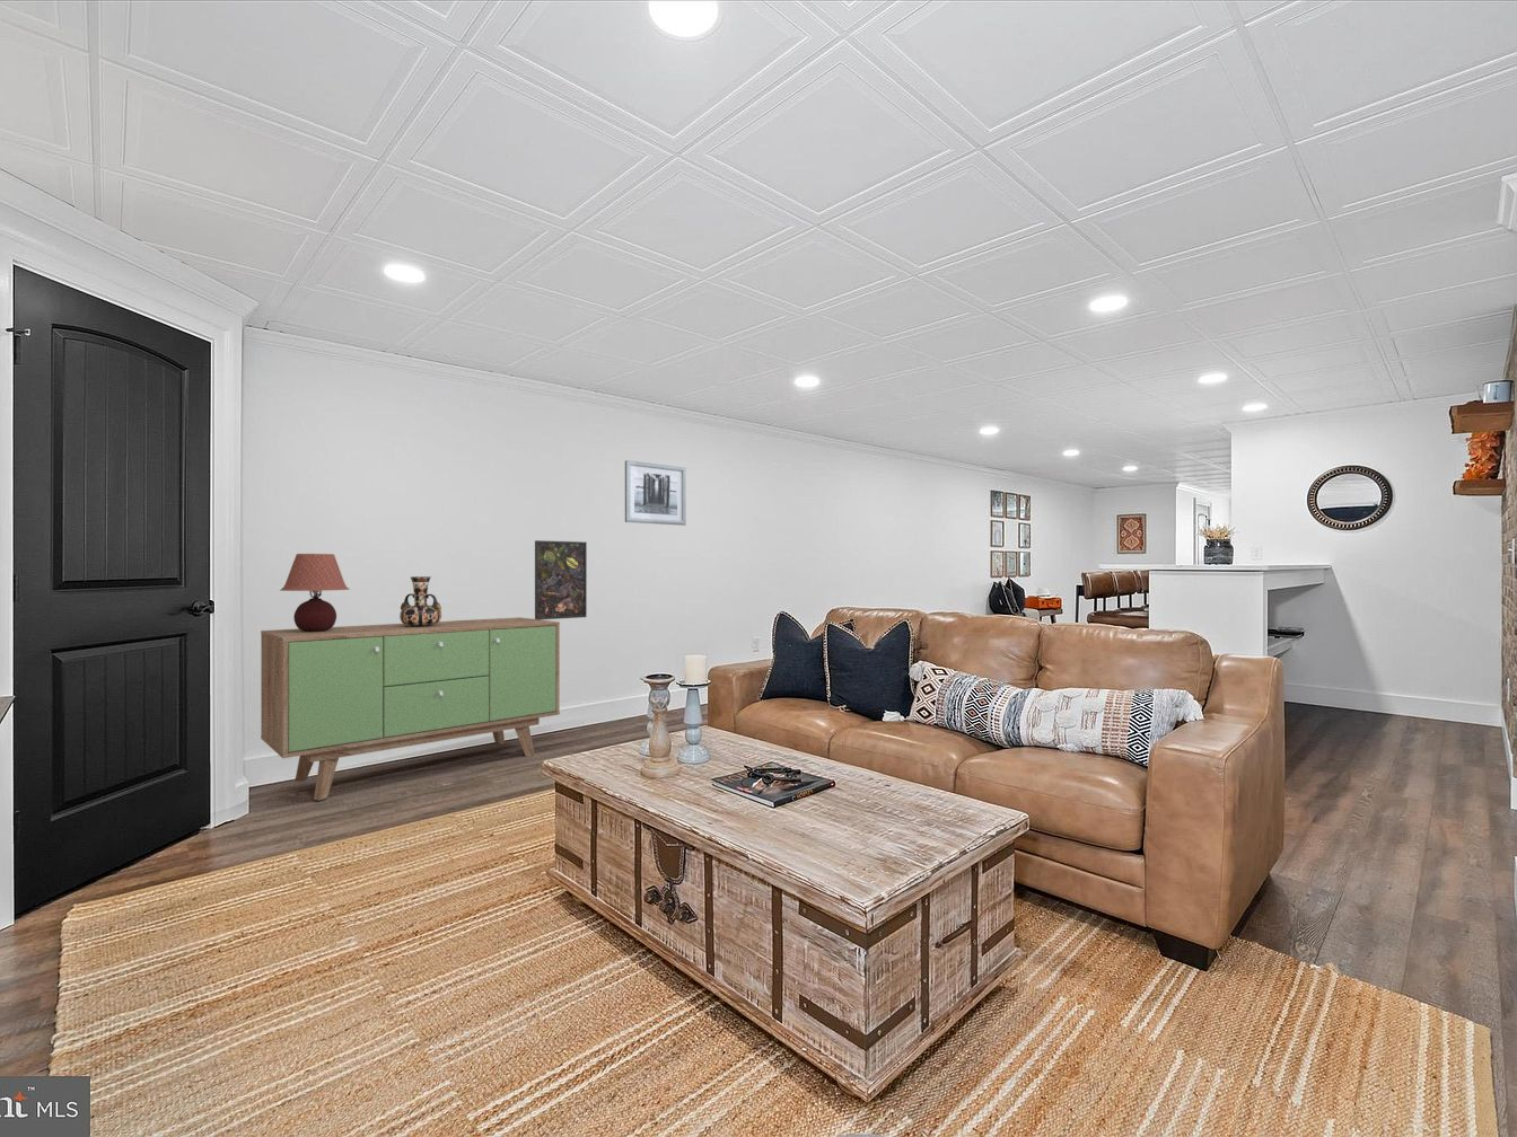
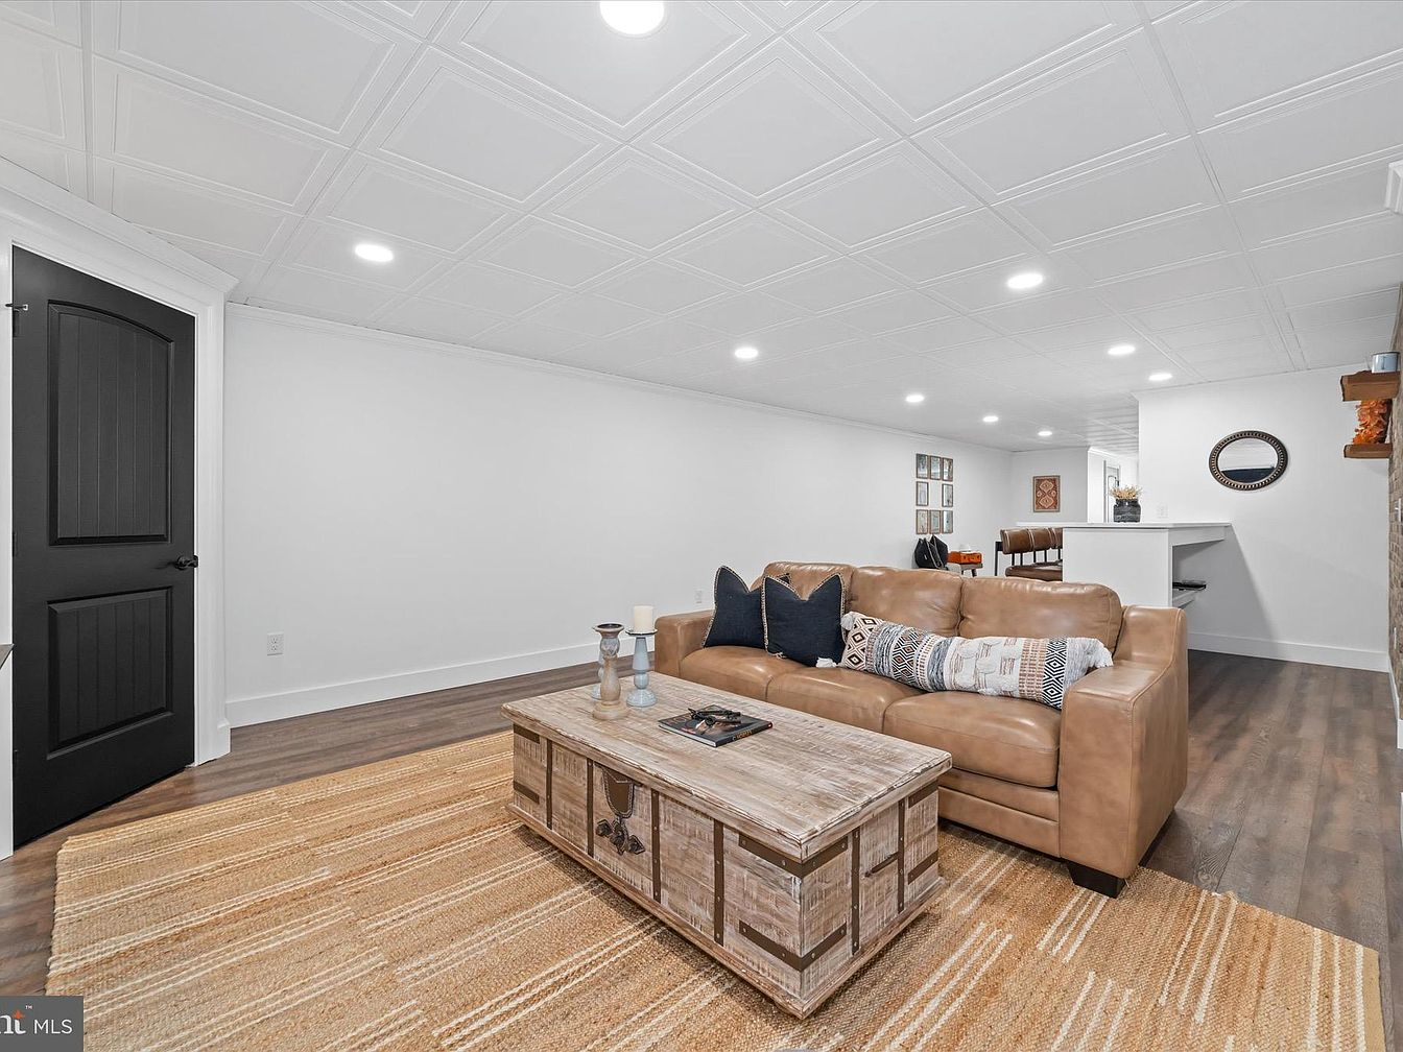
- wall art (656, 493)
- table lamp (315, 592)
- decorative vase (420, 600)
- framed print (561, 579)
- sideboard (422, 697)
